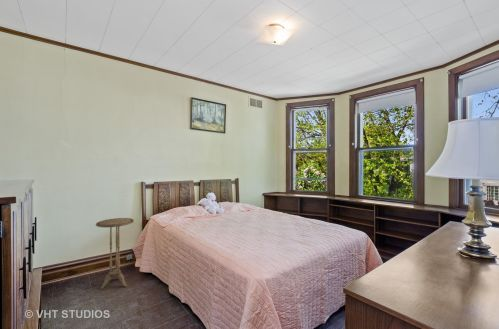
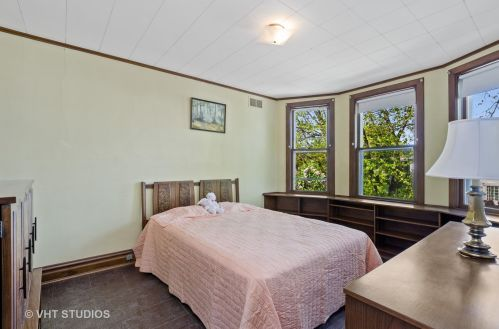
- side table (116, 252)
